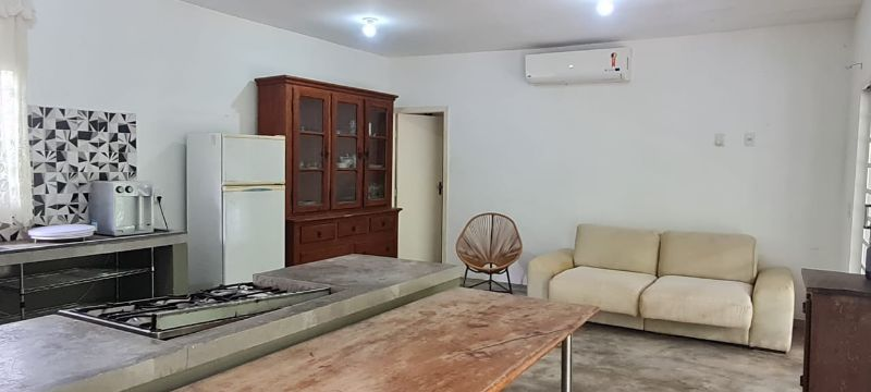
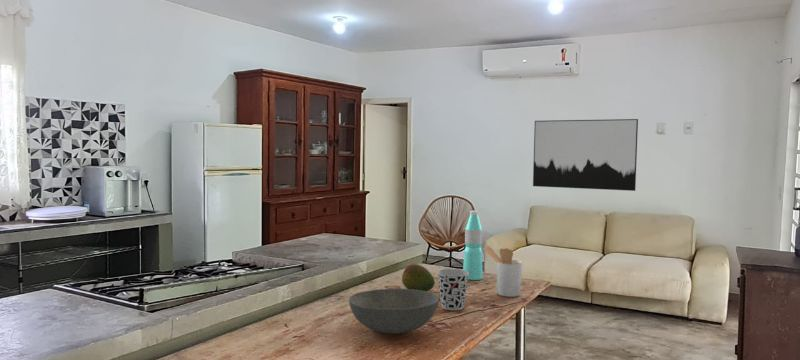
+ cup (452, 289)
+ wall art (583, 154)
+ bowl (393, 313)
+ water bottle (473, 244)
+ fruit (418, 278)
+ utensil holder (502, 269)
